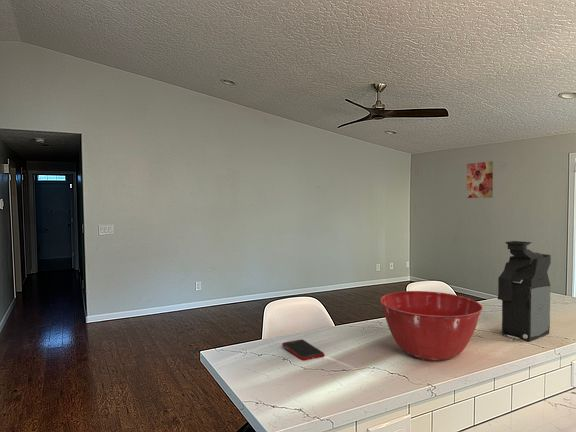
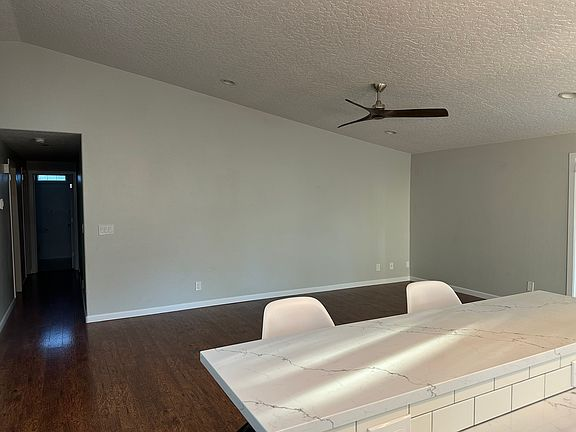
- coffee maker (524, 288)
- cell phone (302, 349)
- wall art (479, 180)
- mixing bowl (429, 327)
